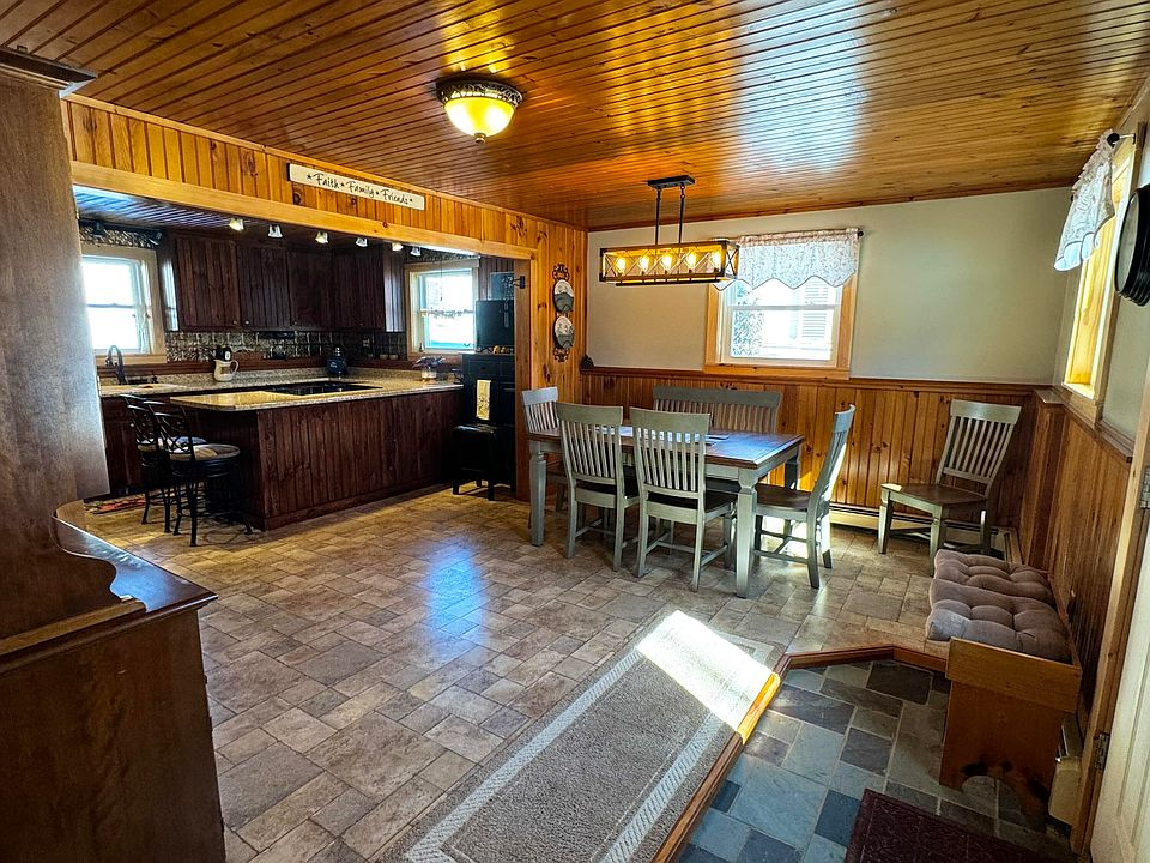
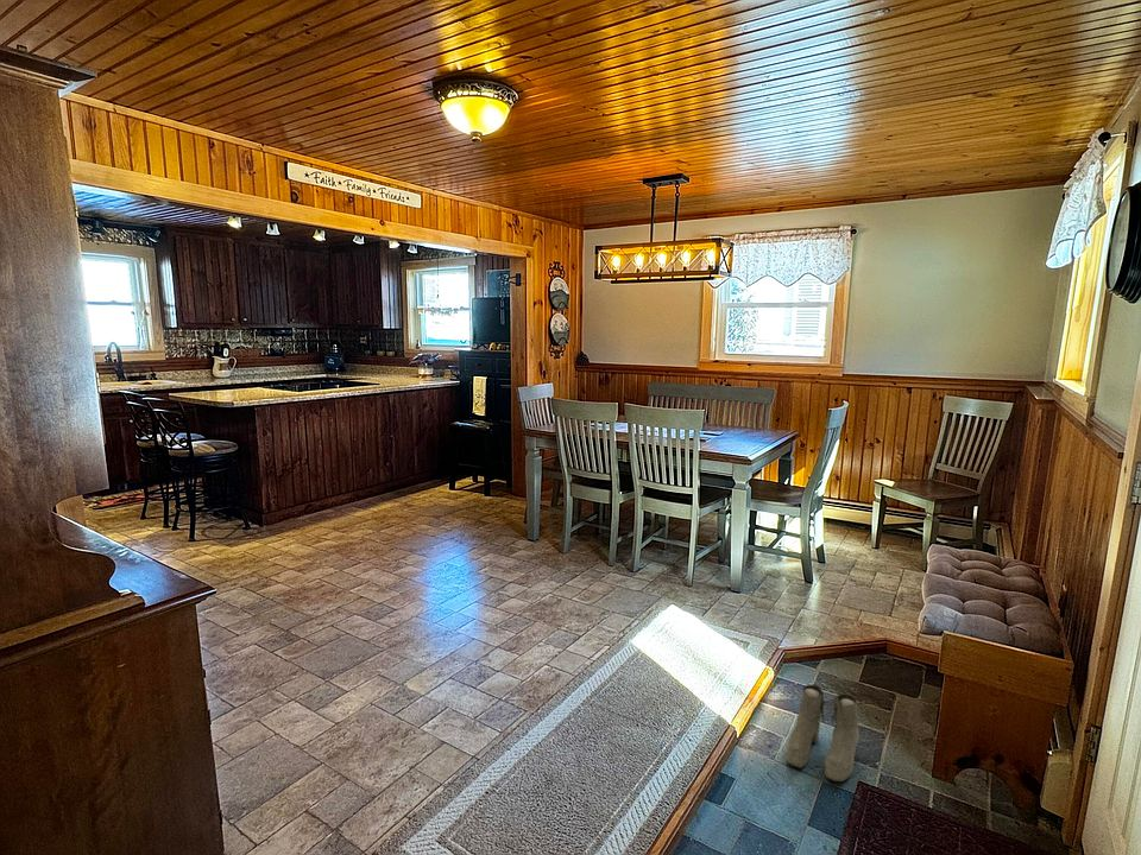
+ boots (819, 727)
